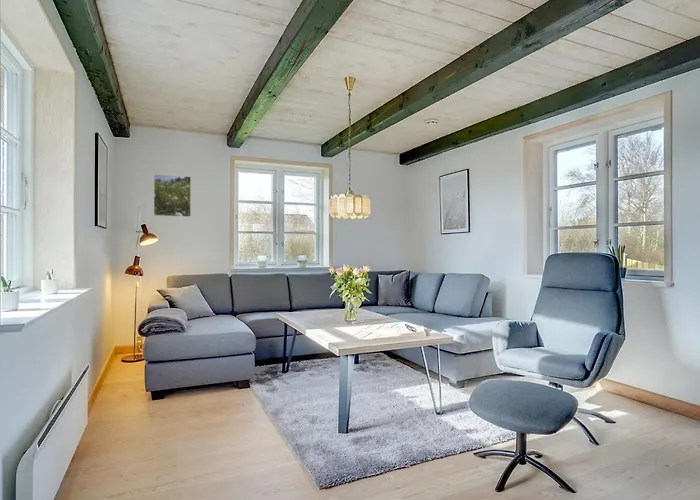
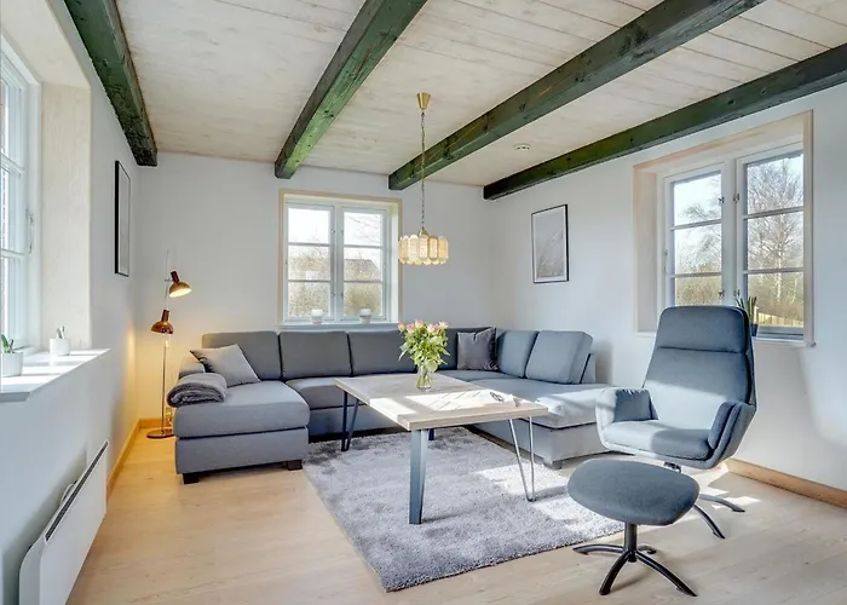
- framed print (172, 195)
